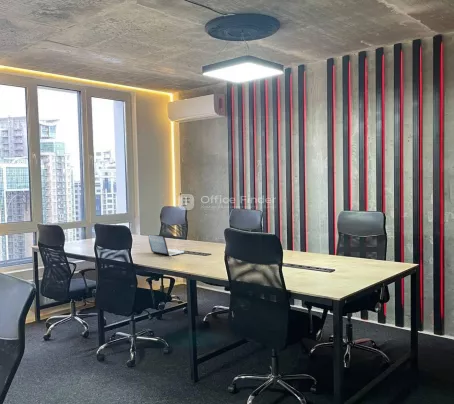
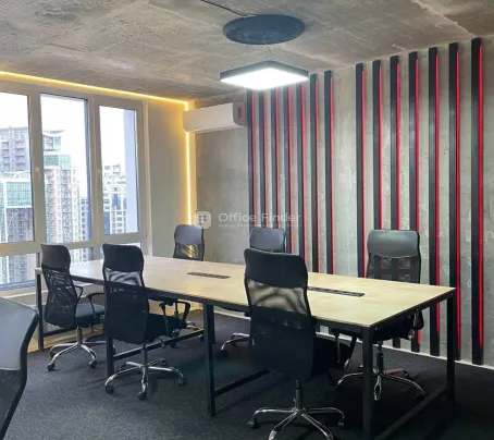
- laptop (165, 243)
